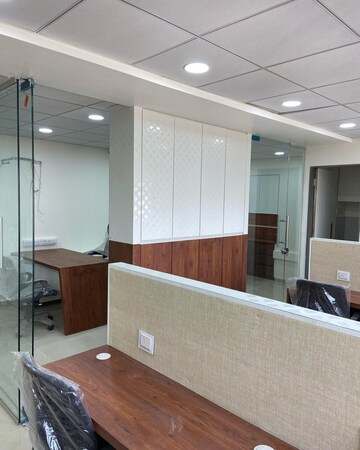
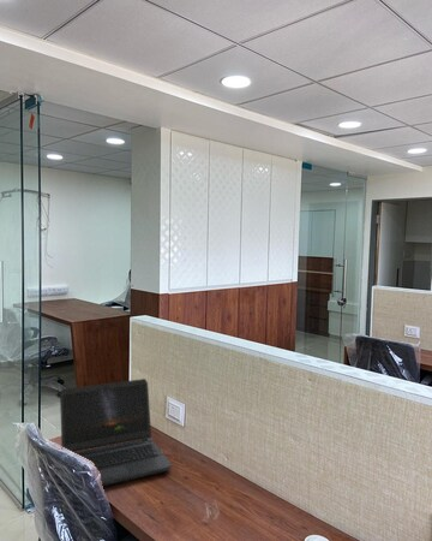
+ laptop computer (114, 429)
